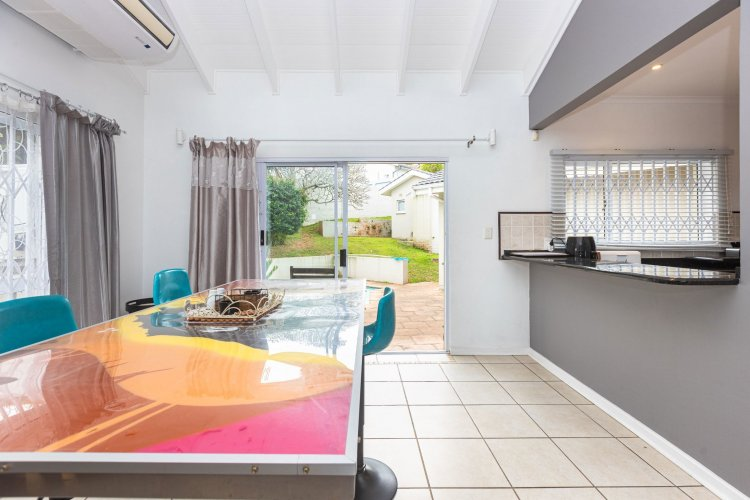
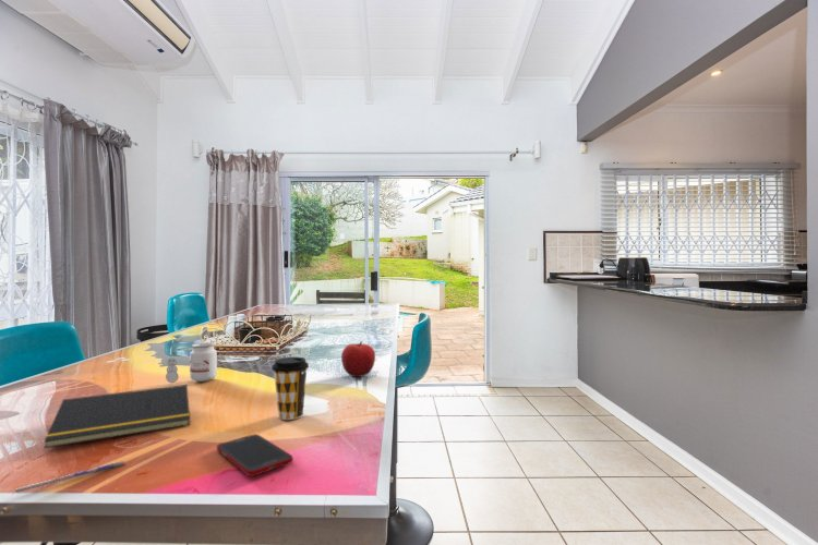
+ candle (193, 363)
+ pen (72, 475)
+ notepad (125, 411)
+ cell phone (253, 453)
+ fruit (358, 358)
+ coffee cup (290, 387)
